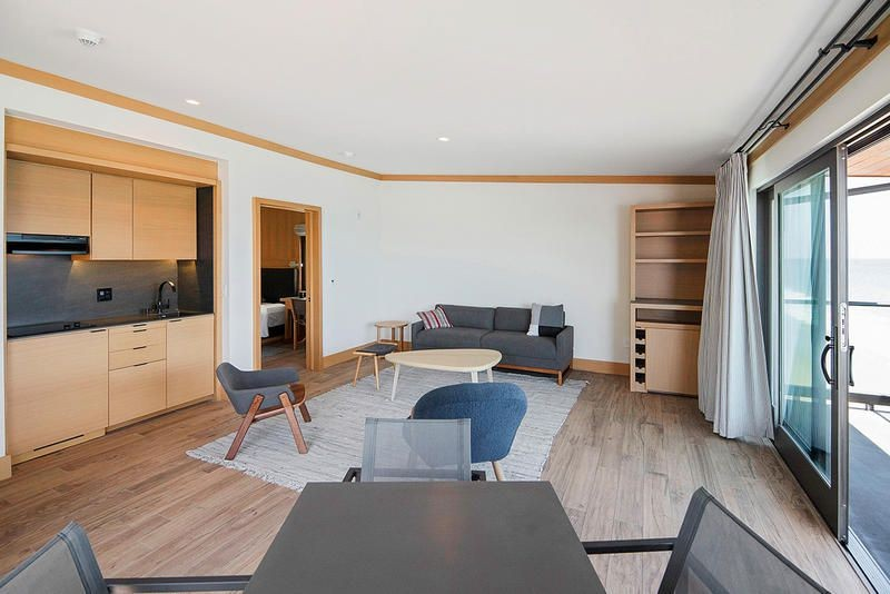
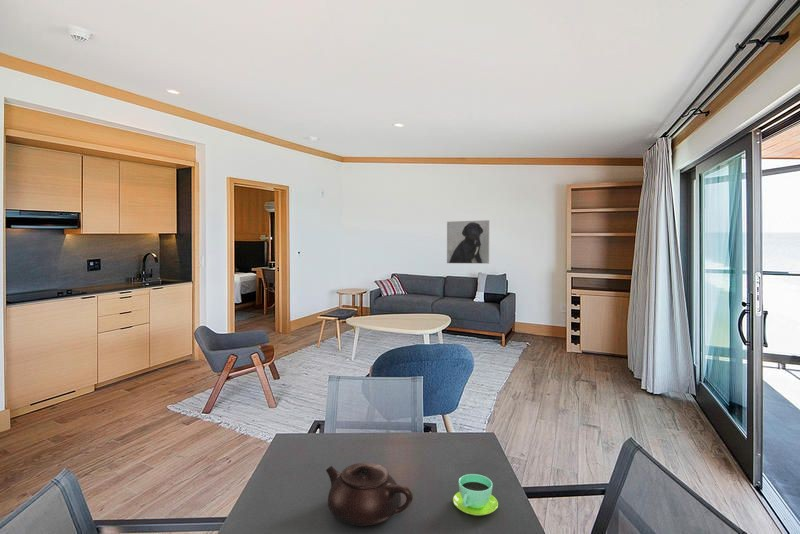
+ cup (474, 494)
+ teapot (365, 488)
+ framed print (467, 242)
